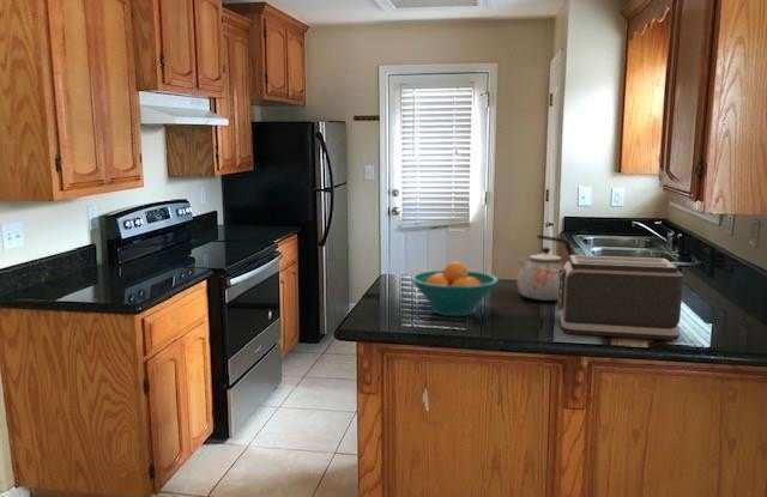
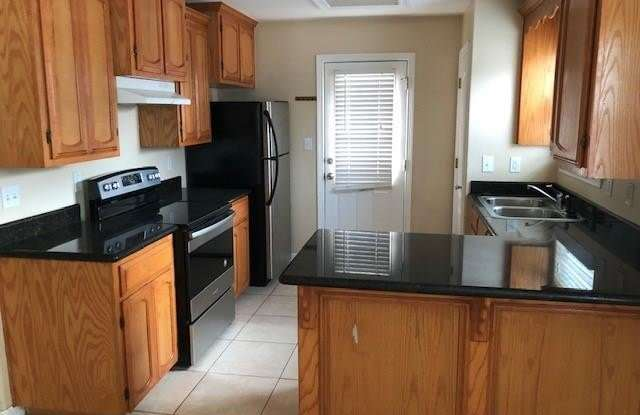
- toaster (614, 295)
- fruit bowl (453, 286)
- kettle (544, 266)
